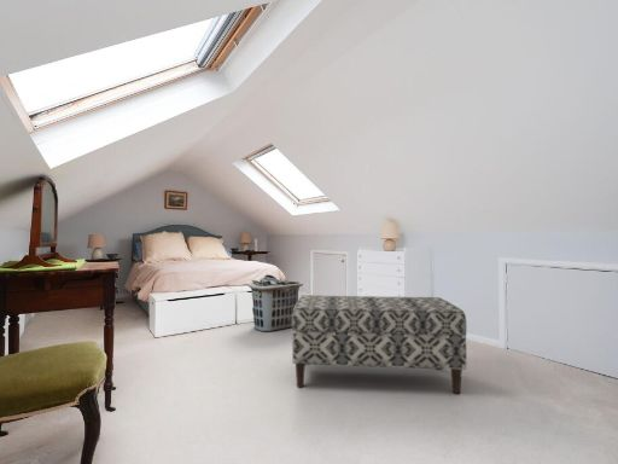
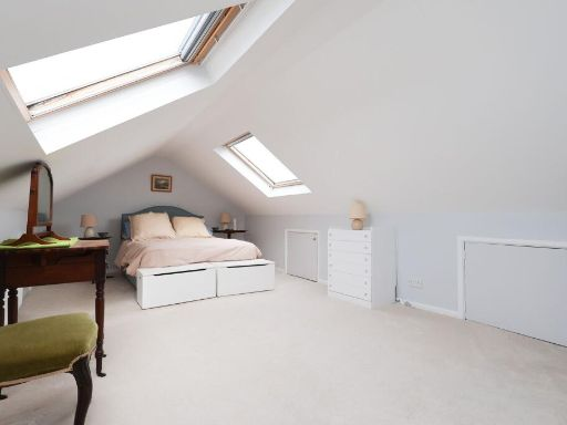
- clothes hamper (275, 300)
- bench (373, 338)
